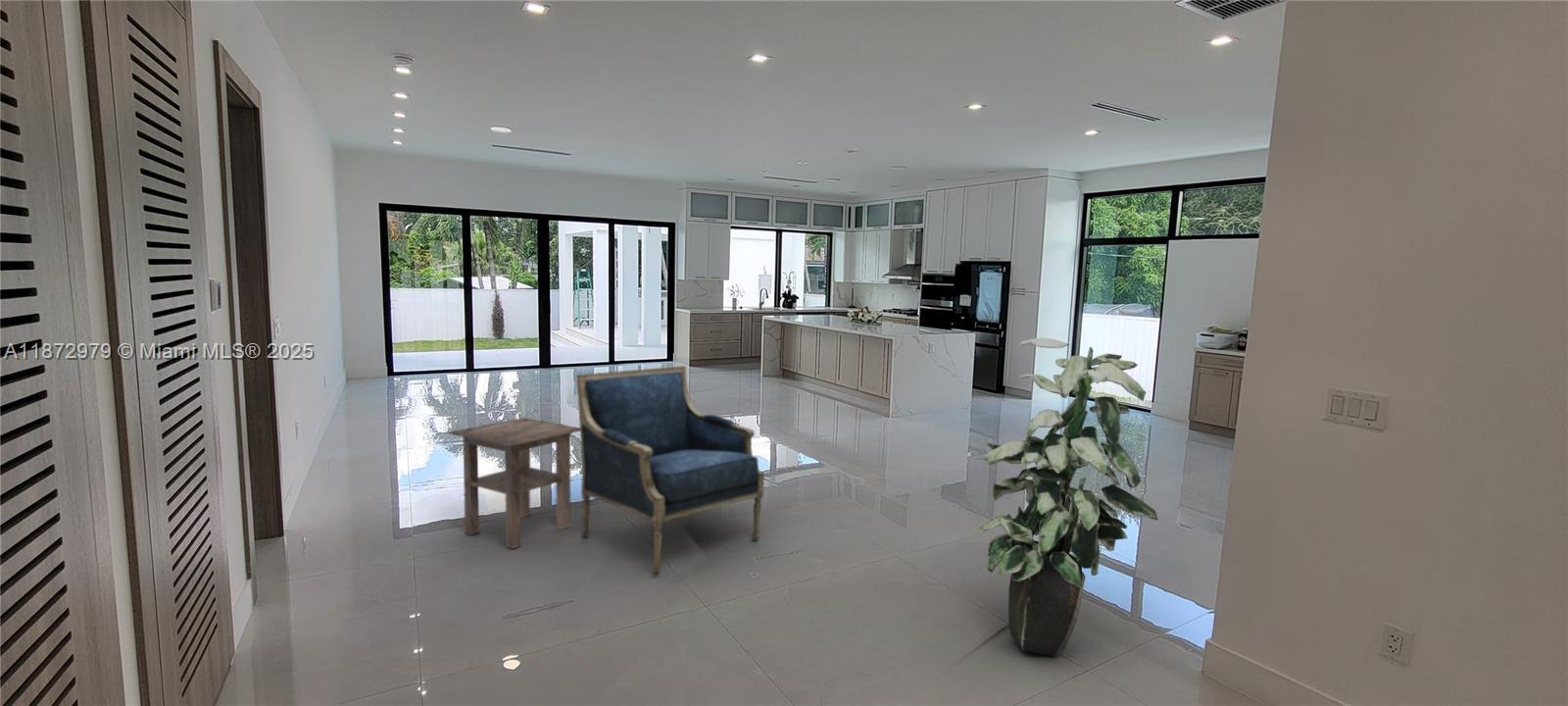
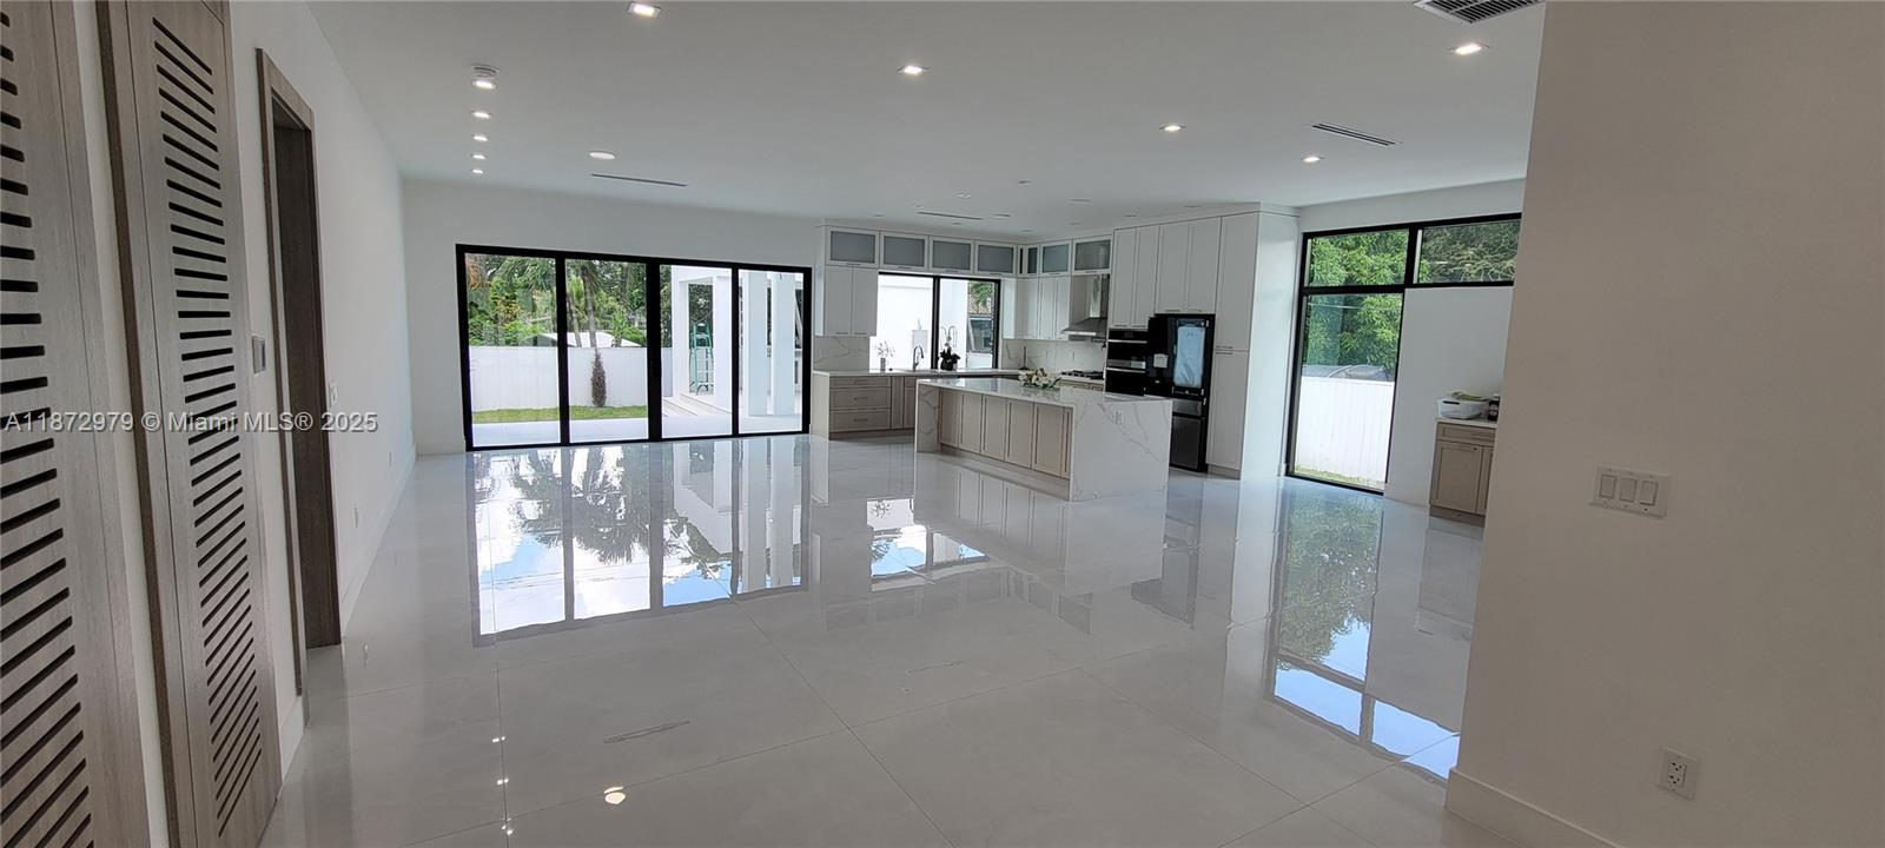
- side table (517, 479)
- armchair (671, 458)
- indoor plant (1054, 493)
